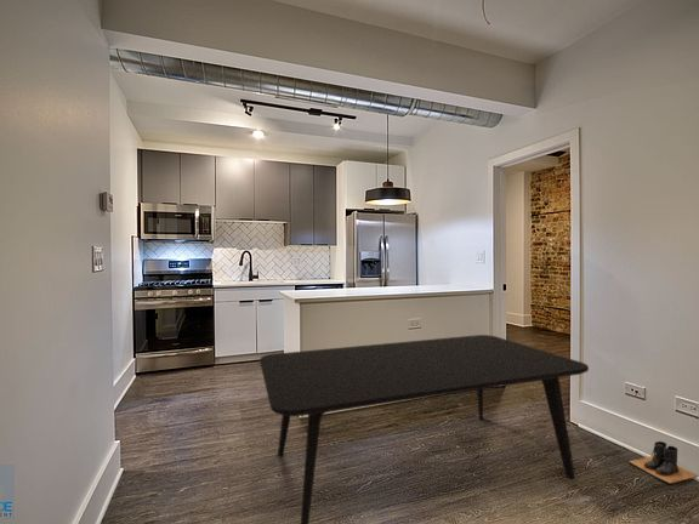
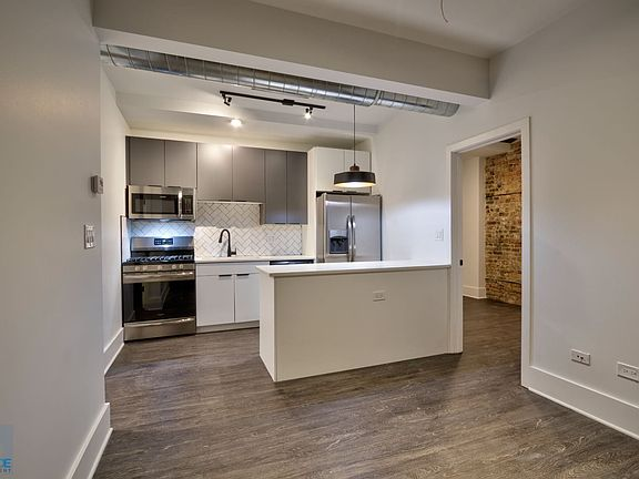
- dining table (416, 398)
- boots (661, 457)
